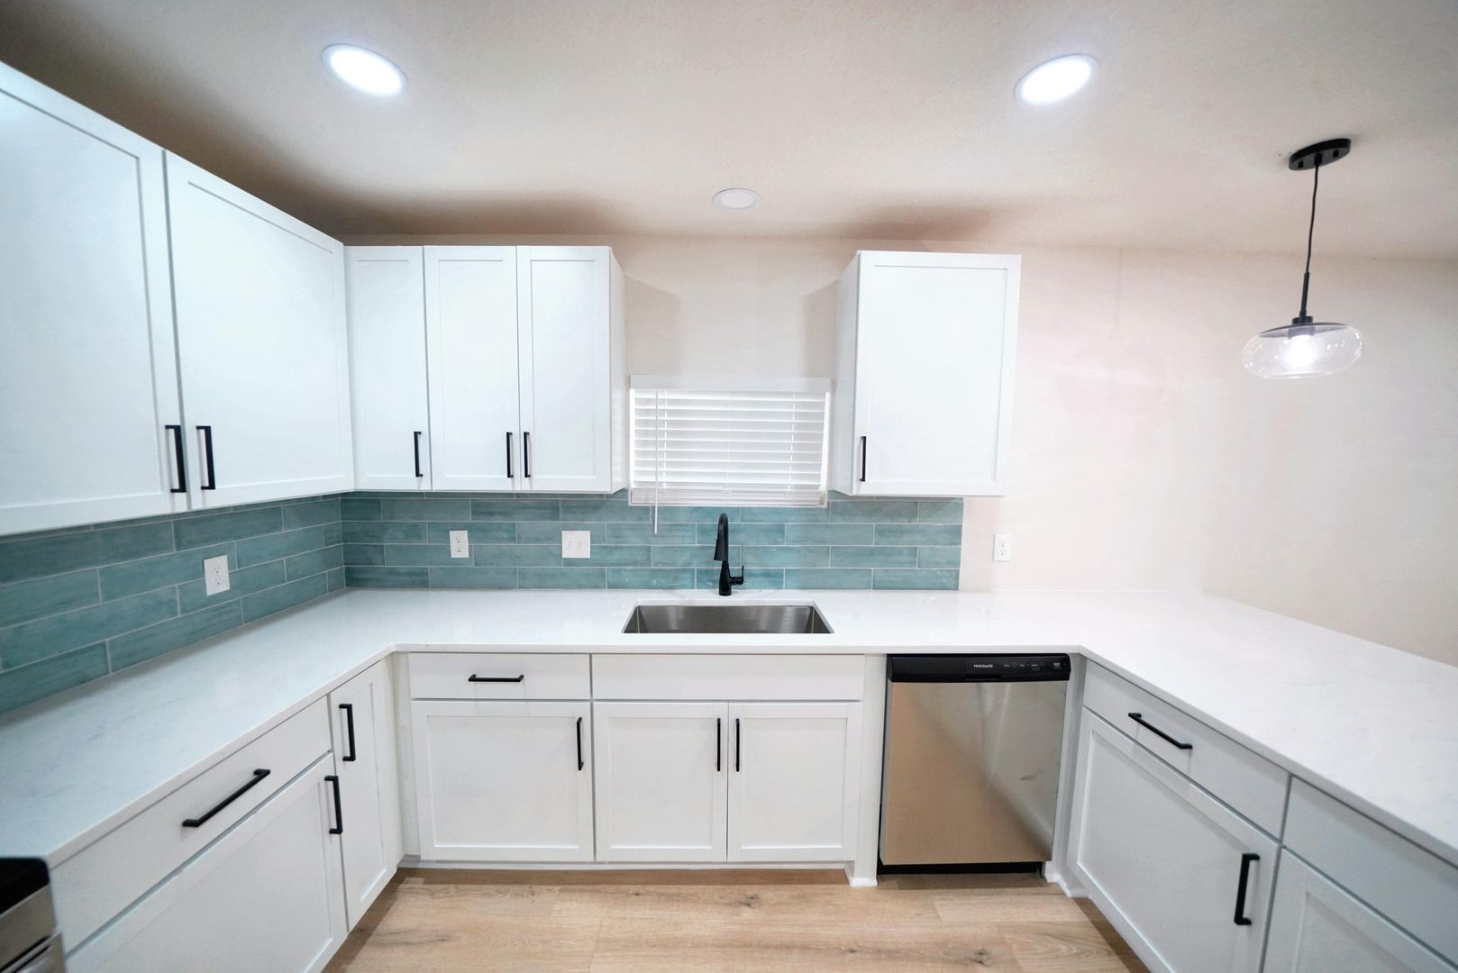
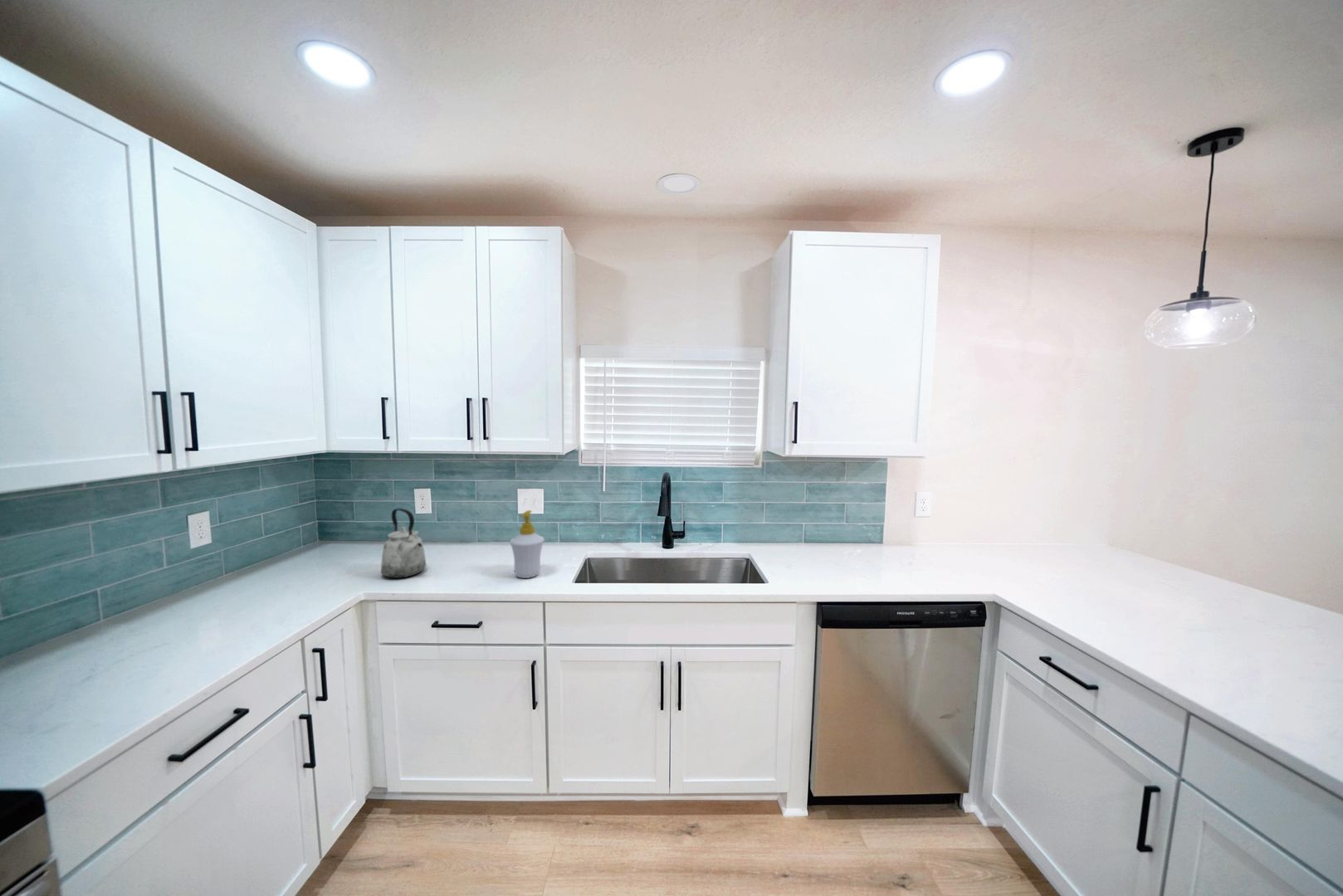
+ soap bottle (527, 543)
+ kettle (407, 543)
